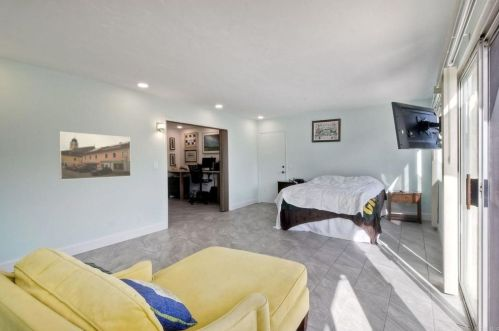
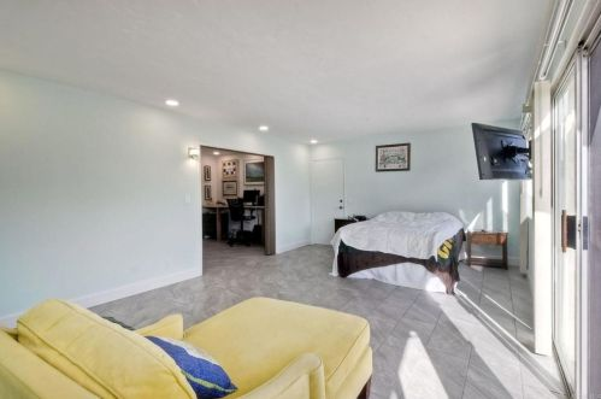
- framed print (98, 156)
